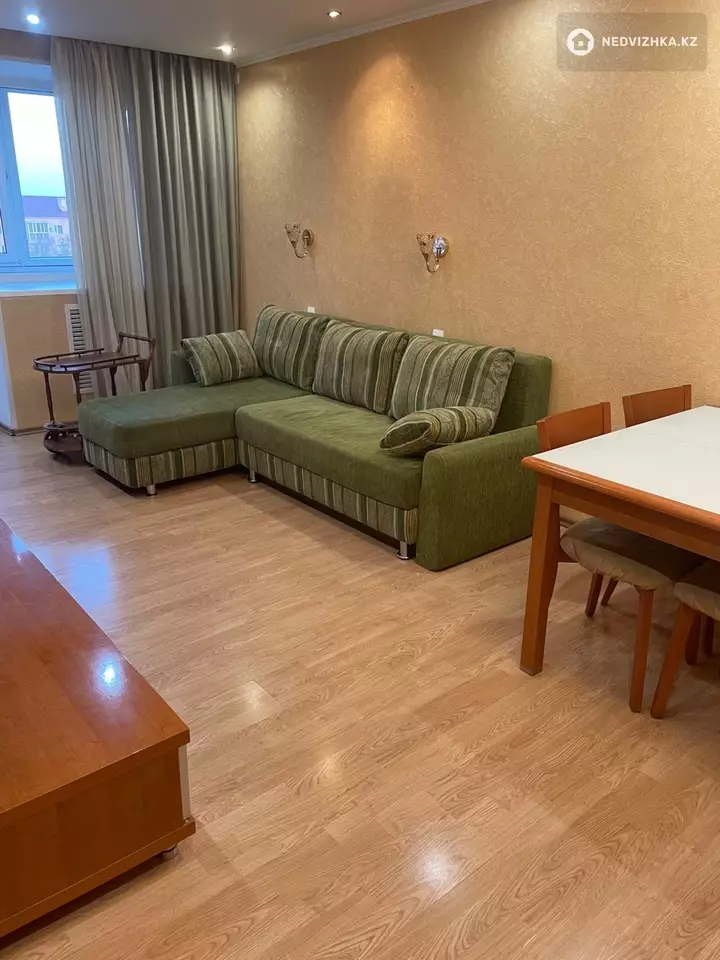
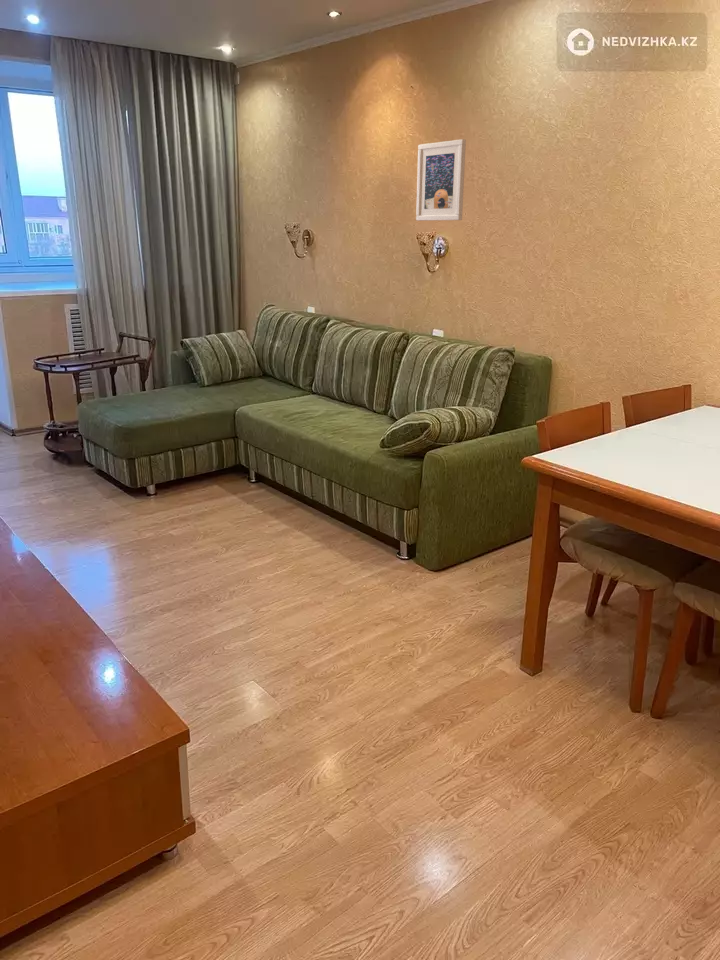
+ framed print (439, 181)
